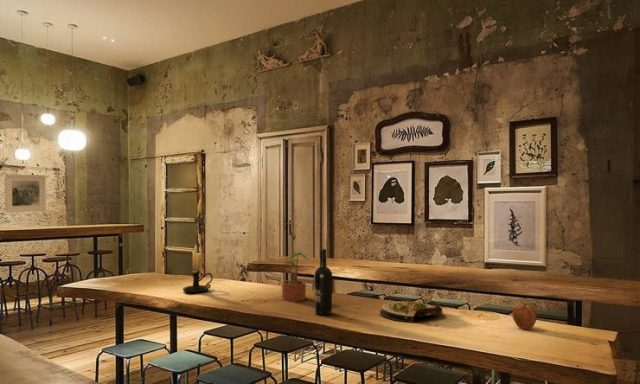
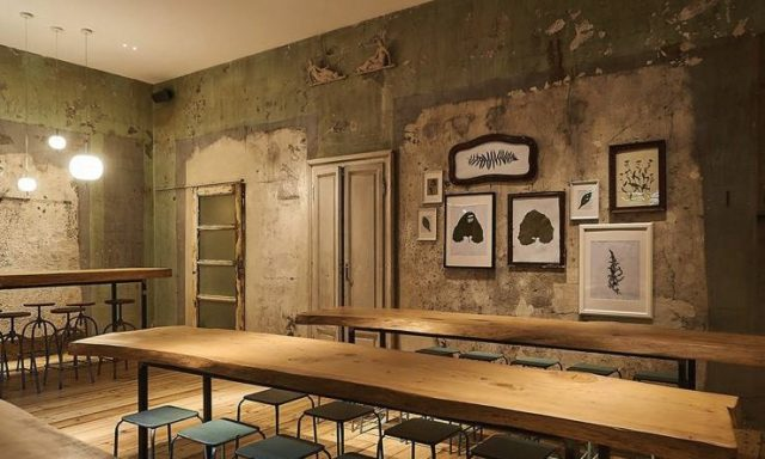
- candle holder (199, 267)
- apple (524, 315)
- potted plant (296, 275)
- salad plate (409, 307)
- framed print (25, 193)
- wine bottle (323, 281)
